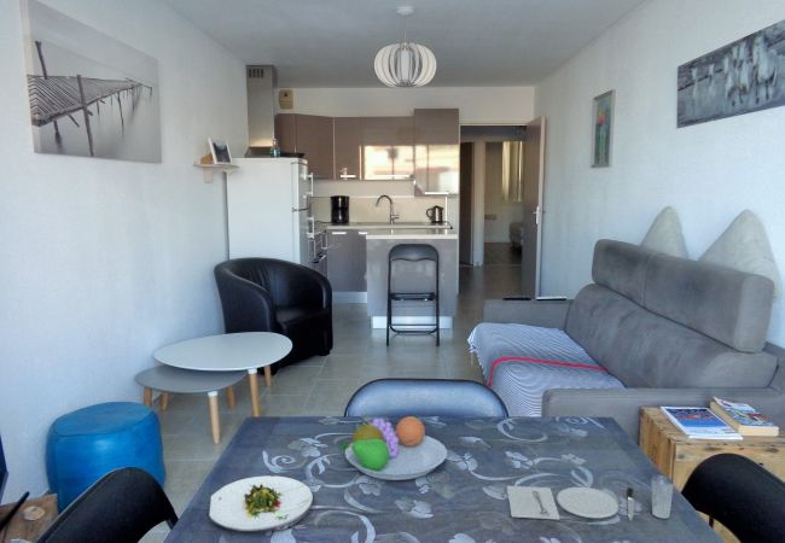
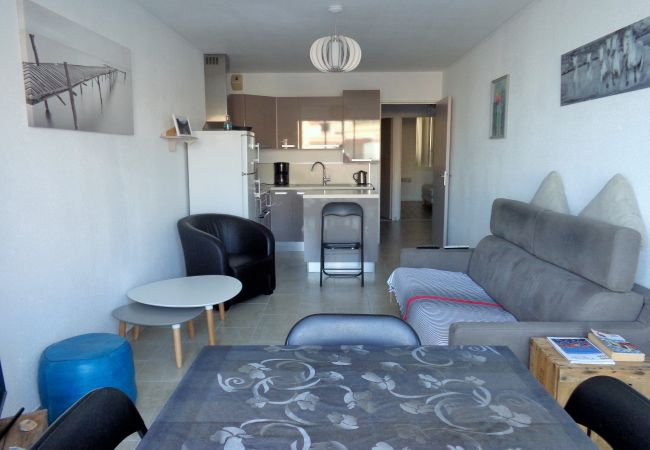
- salad plate (262, 496)
- fruit bowl (391, 442)
- placemat (586, 487)
